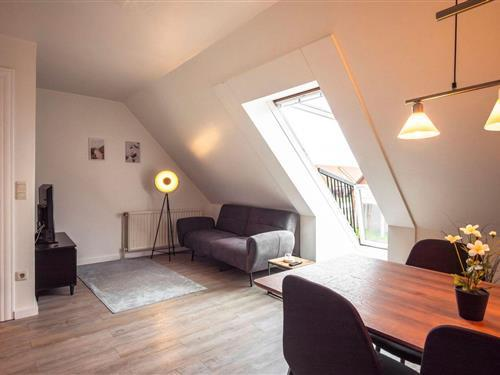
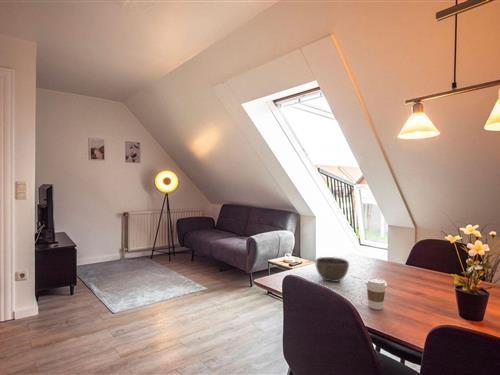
+ coffee cup (375, 293)
+ bowl (331, 270)
